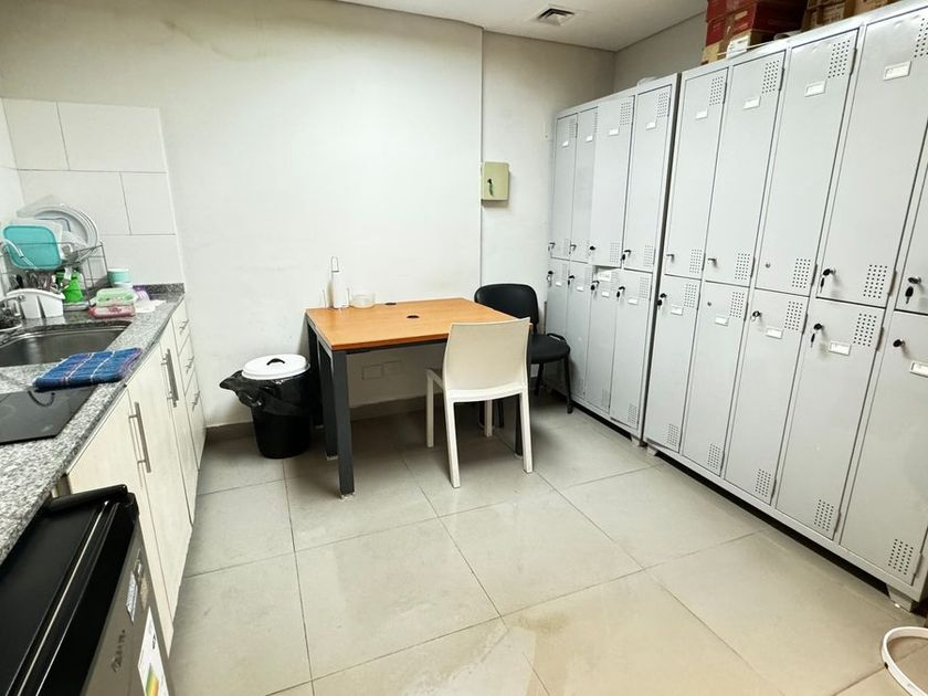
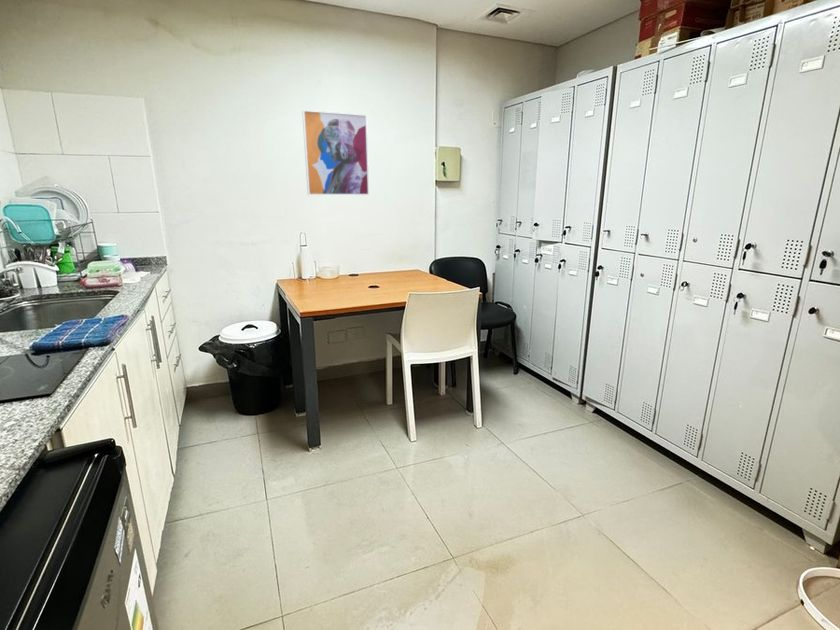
+ wall art (337, 154)
